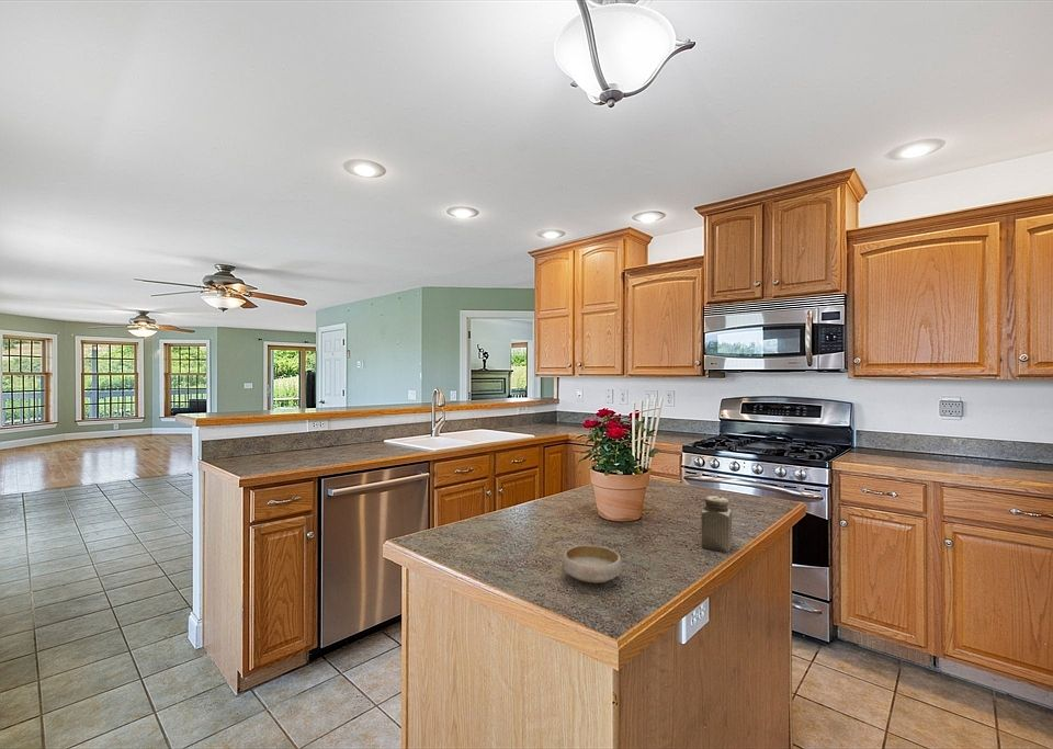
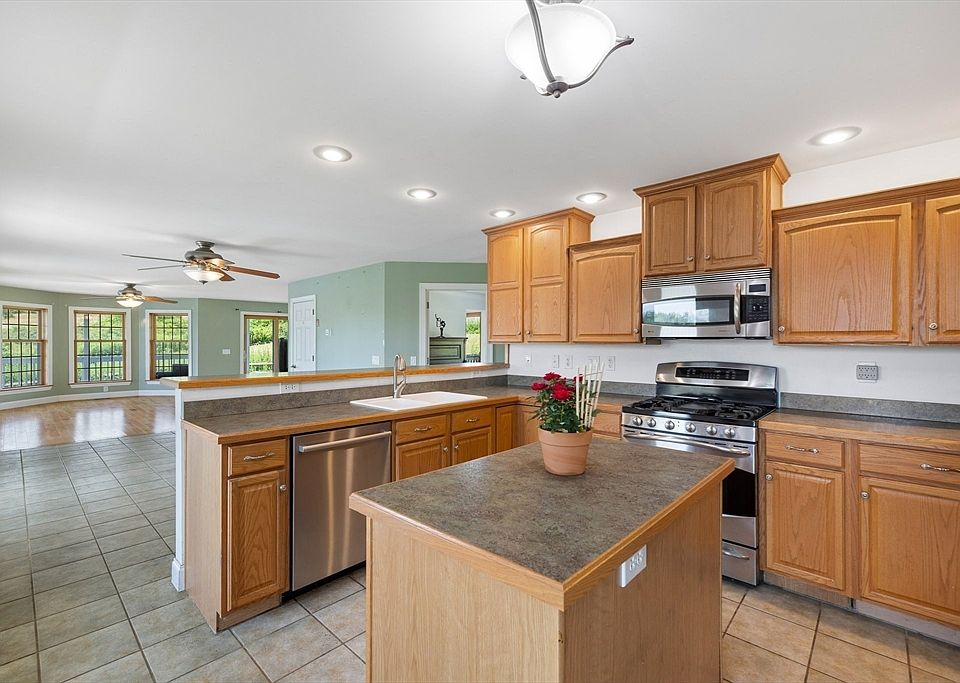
- salt shaker (716, 521)
- bowl (591, 565)
